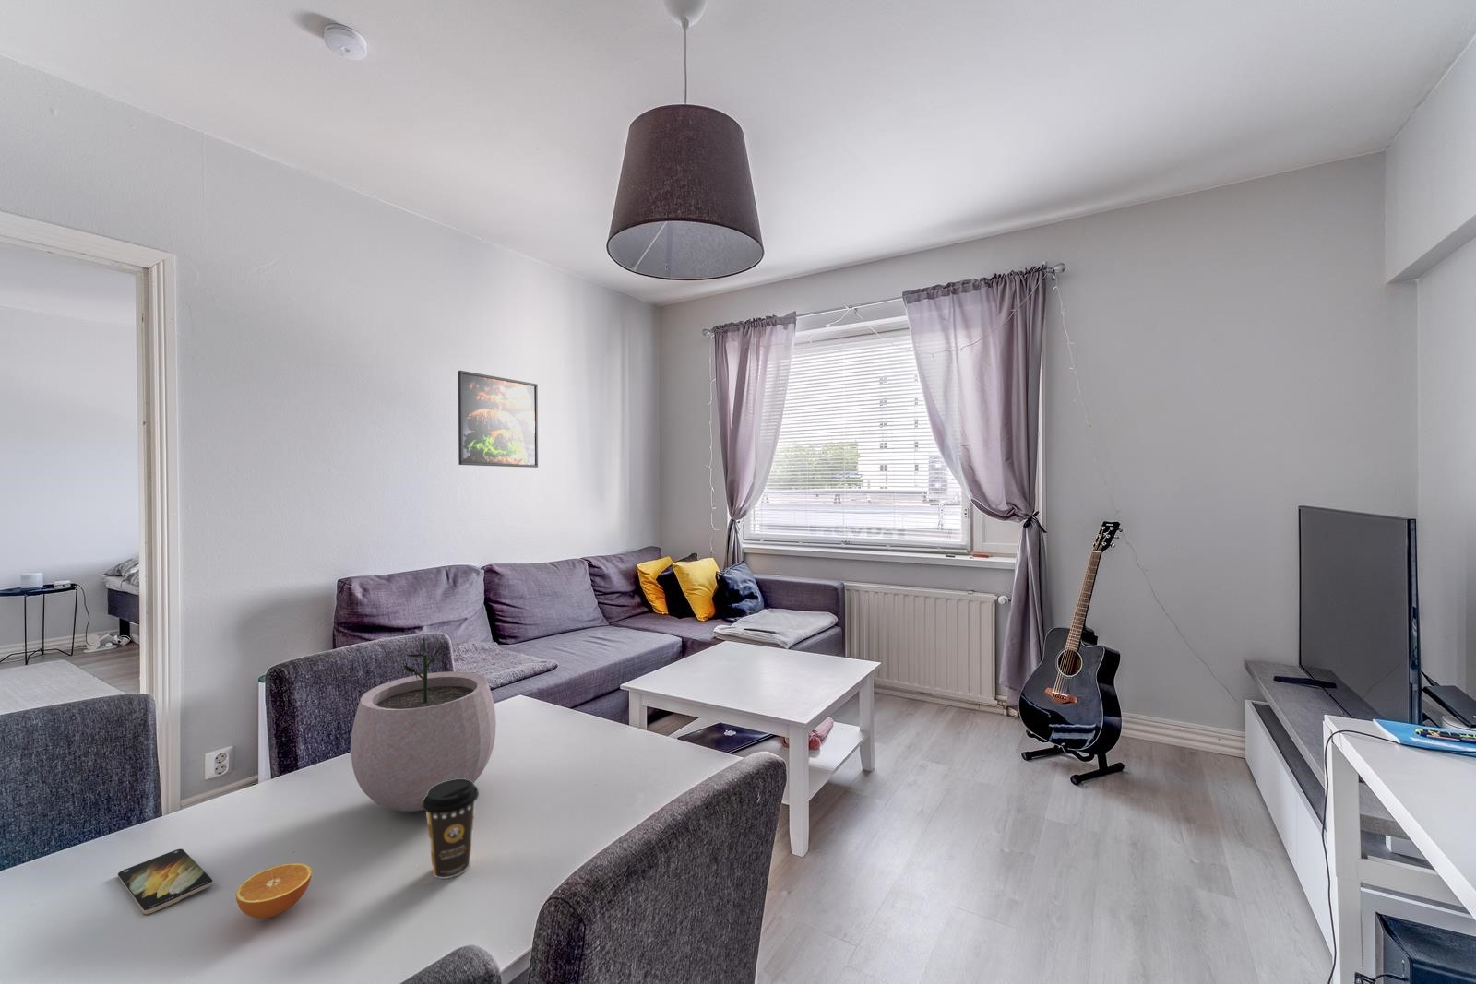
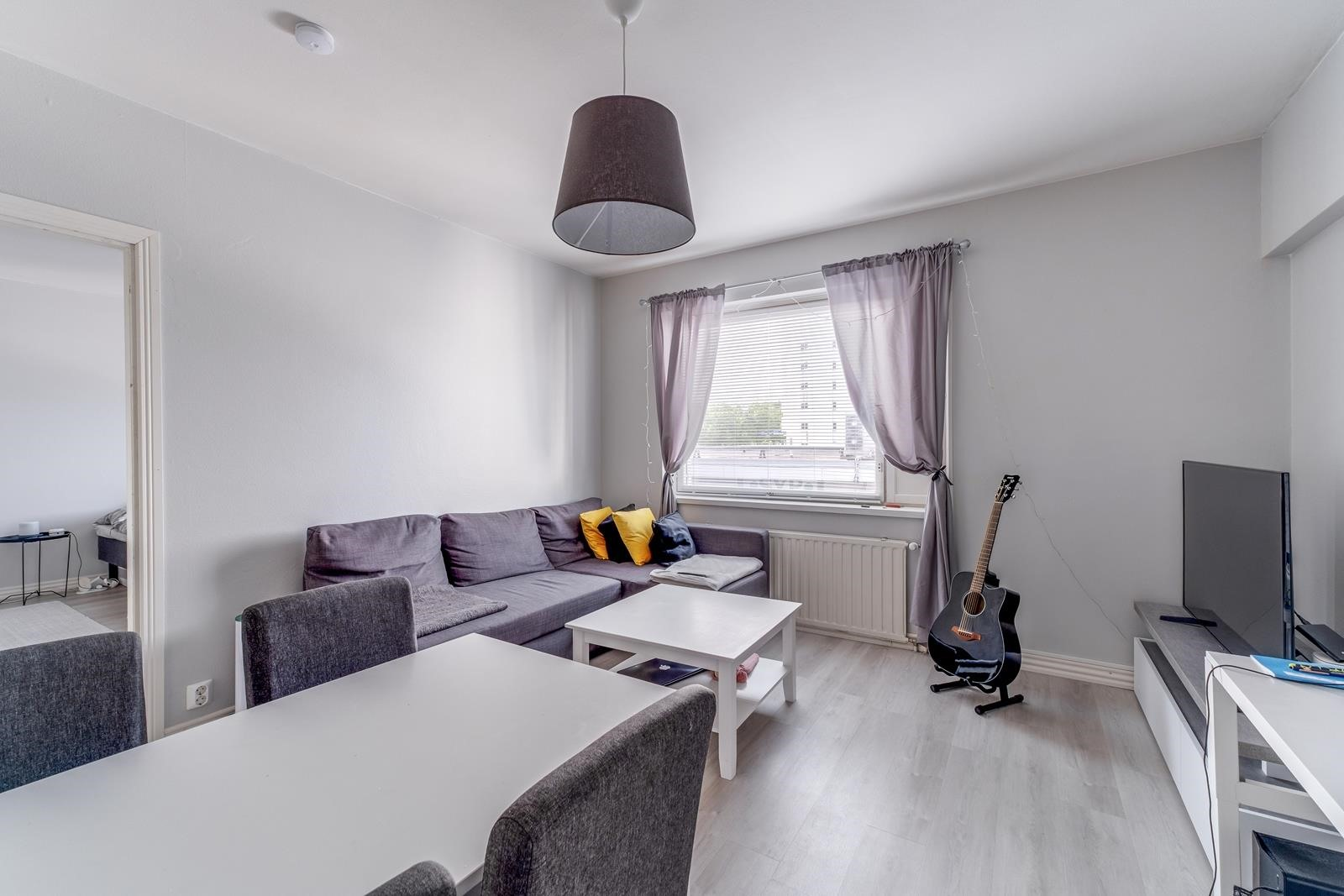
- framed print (500, 422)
- plant pot (426, 719)
- orange (275, 895)
- smartphone (165, 877)
- coffee cup (451, 827)
